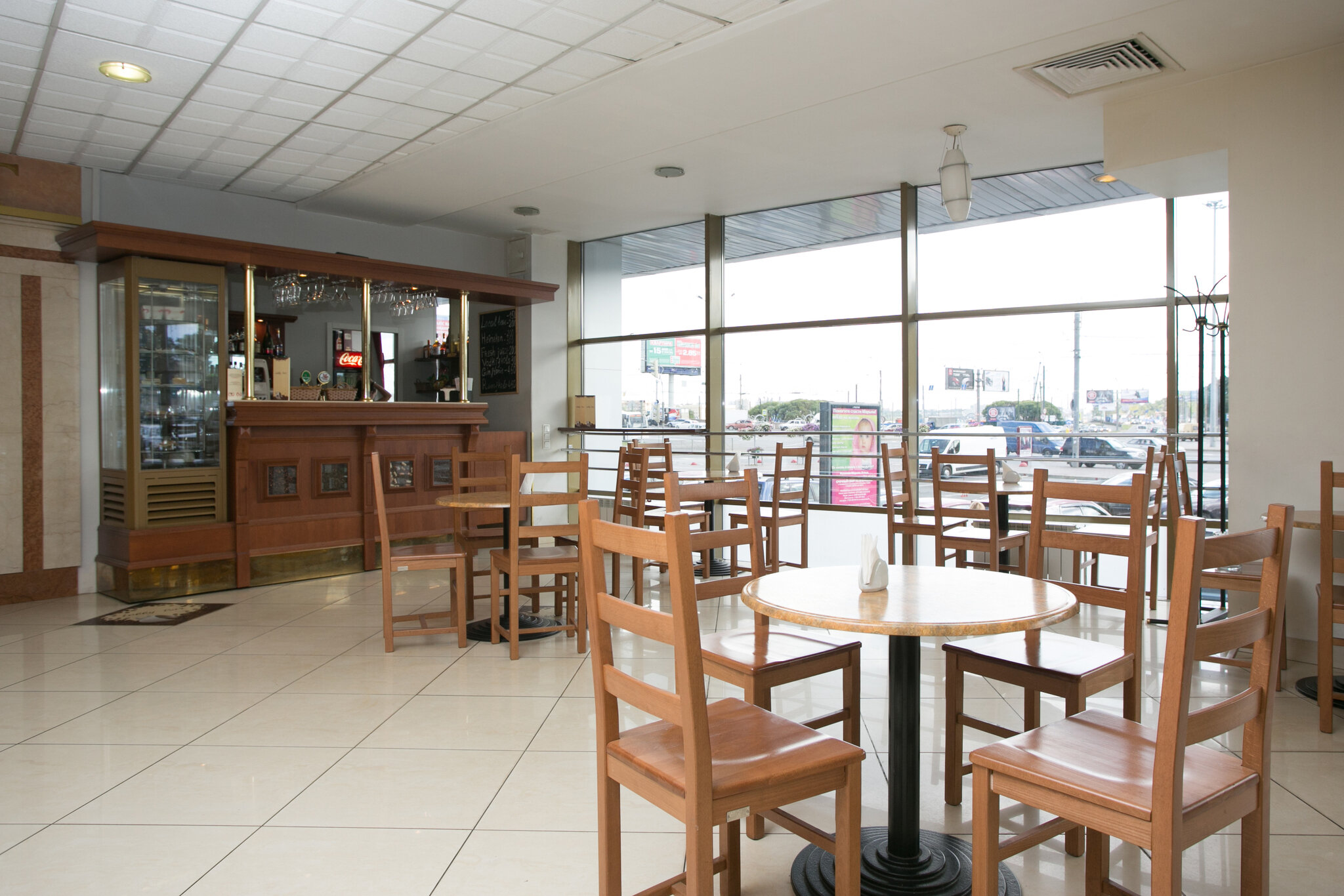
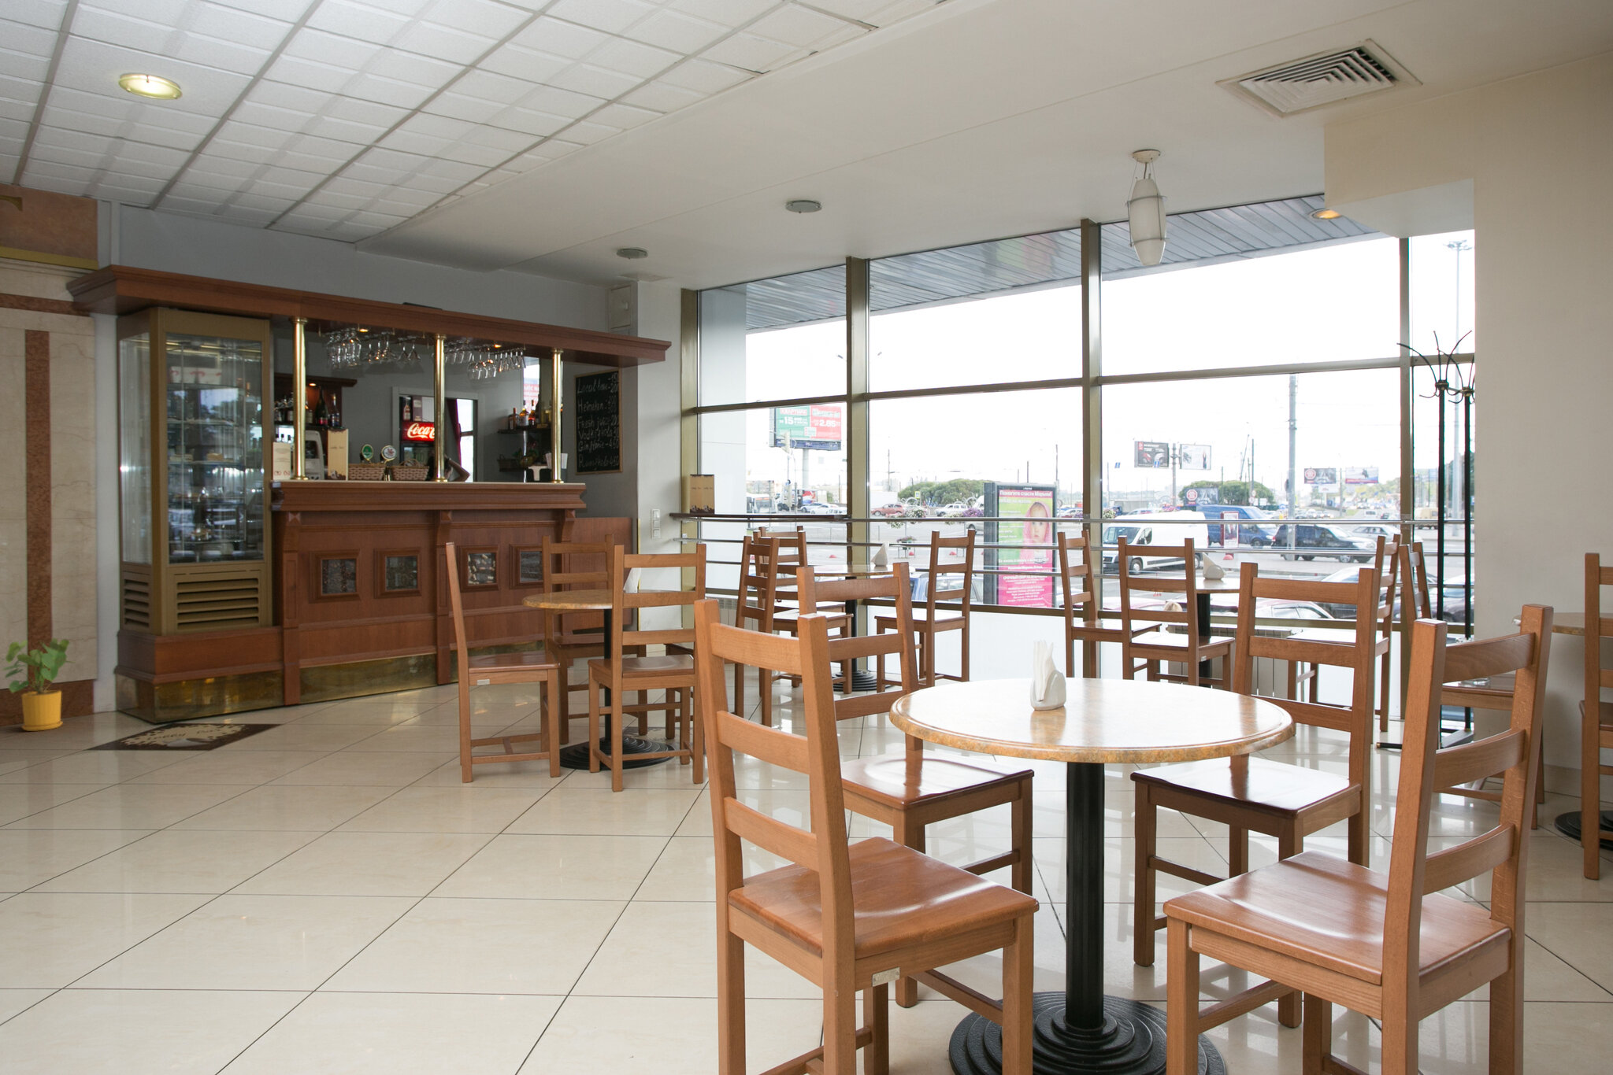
+ house plant (37, 684)
